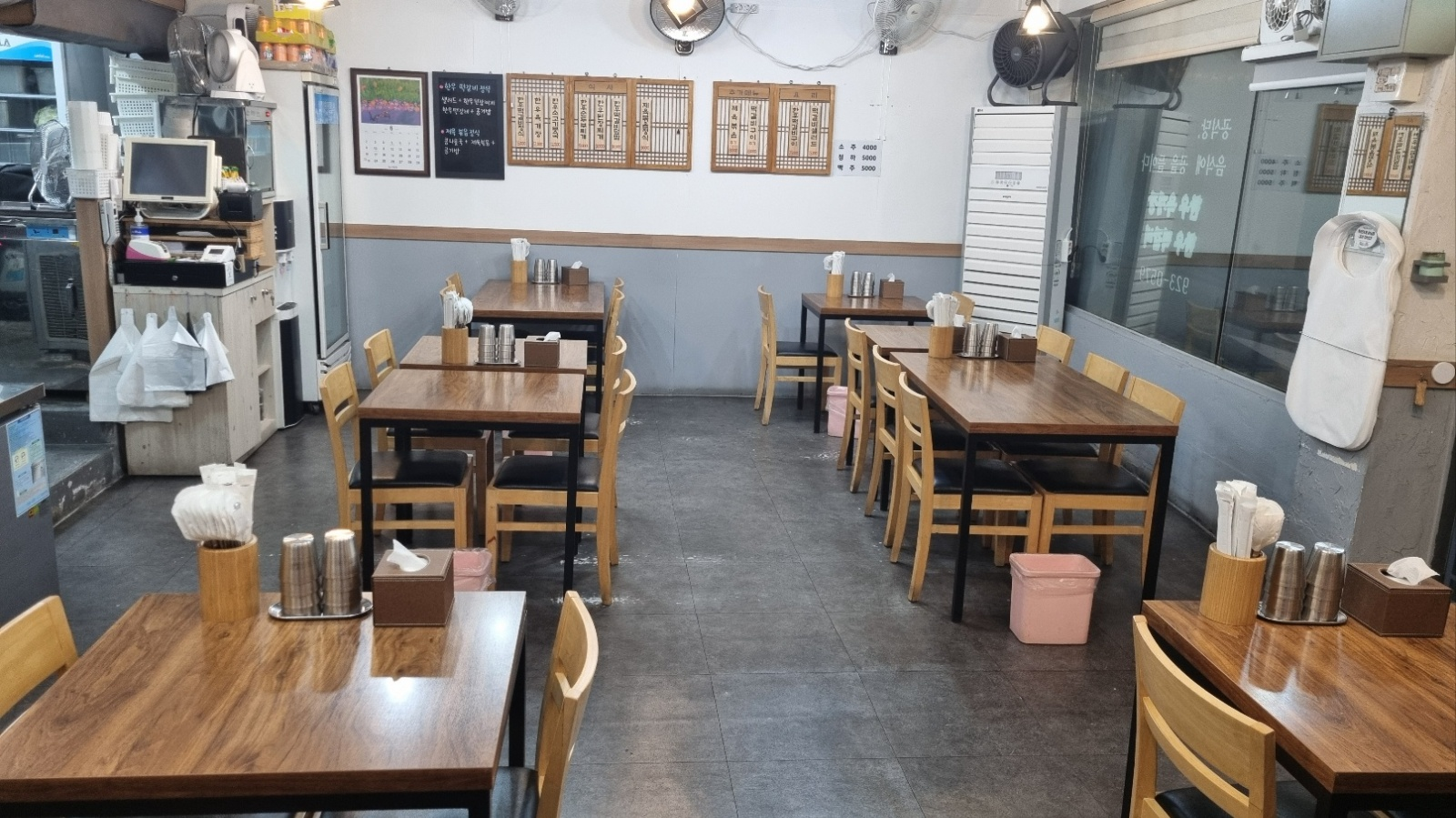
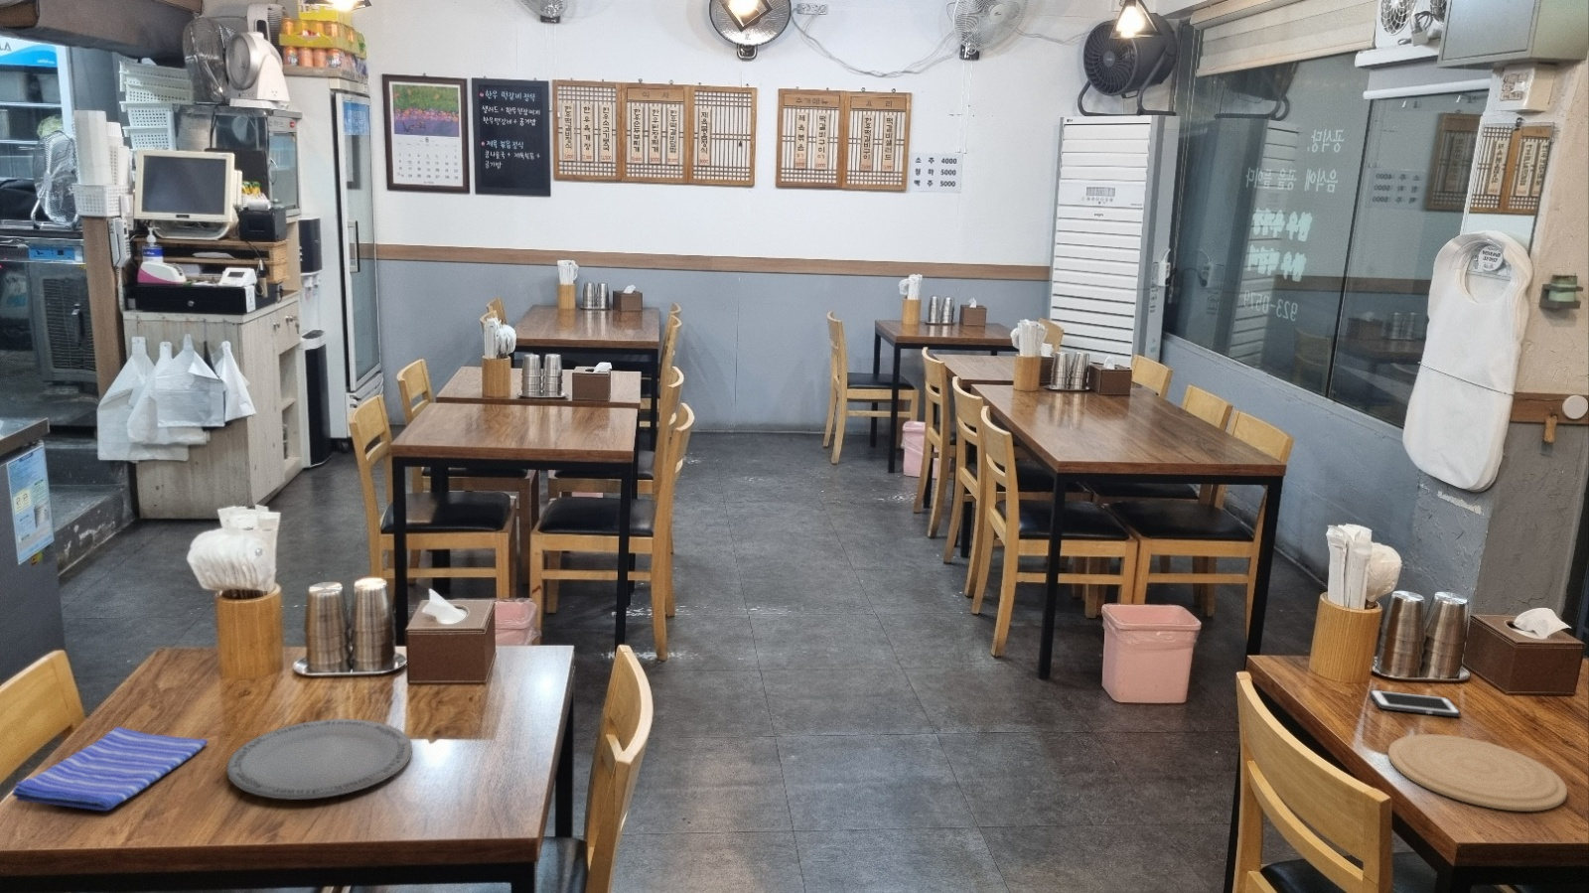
+ plate (1474, 769)
+ dish towel (112, 765)
+ cell phone (1414, 703)
+ plate (322, 759)
